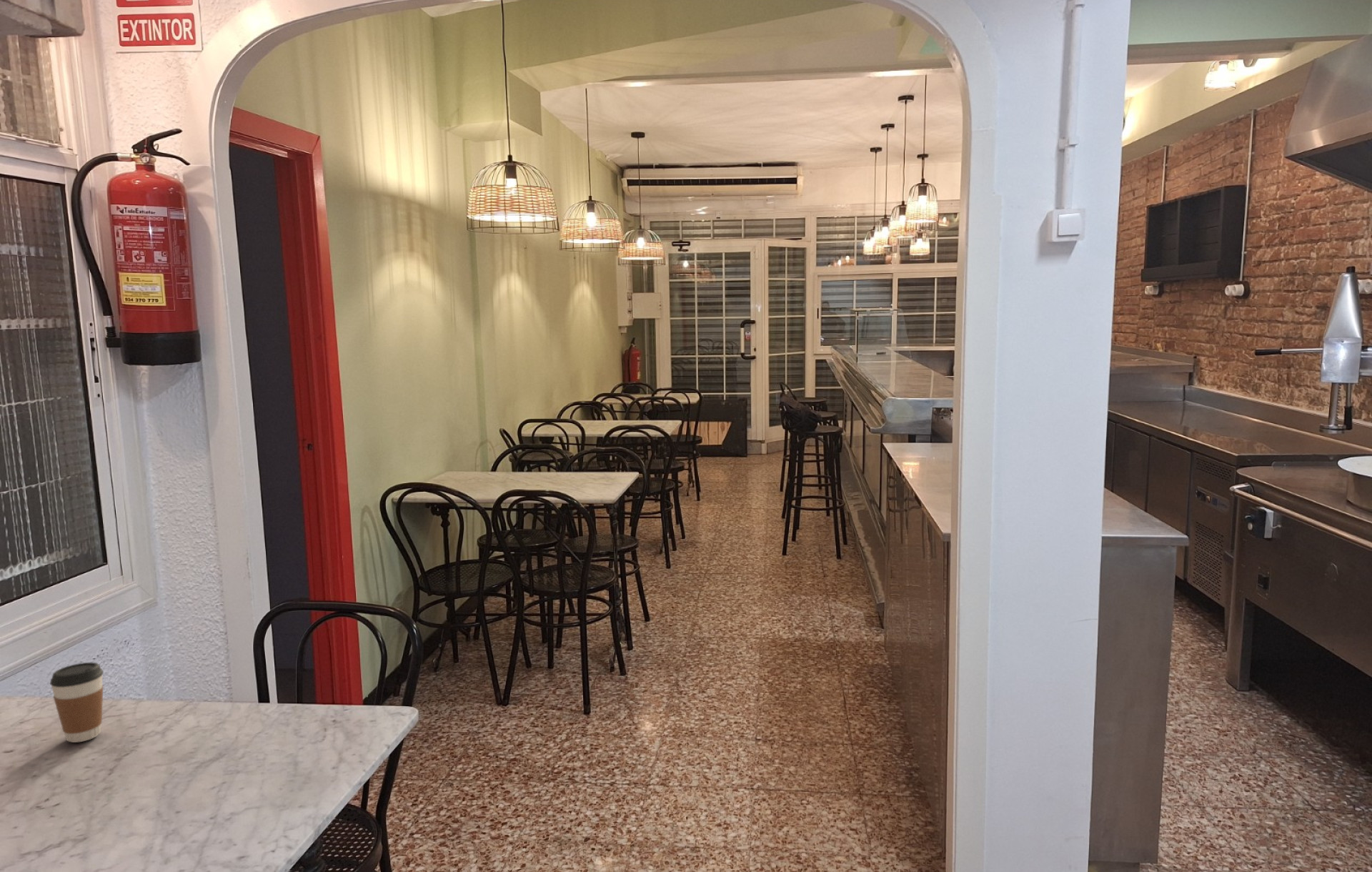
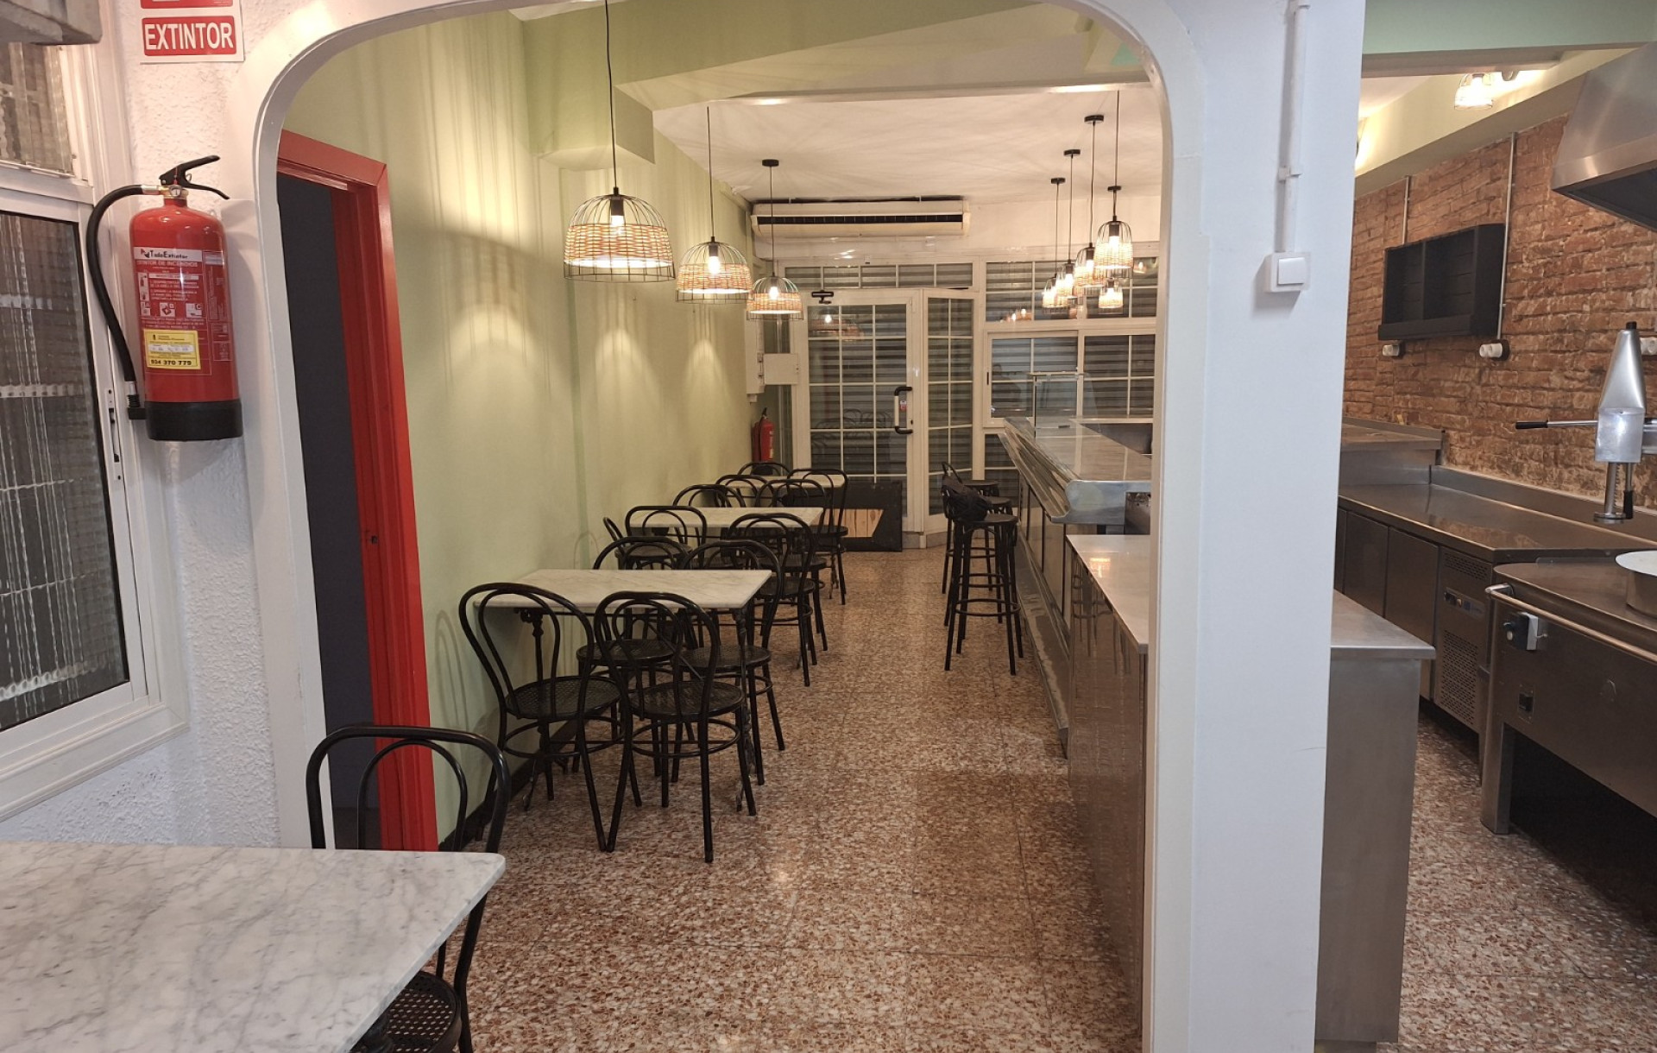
- coffee cup (79, 702)
